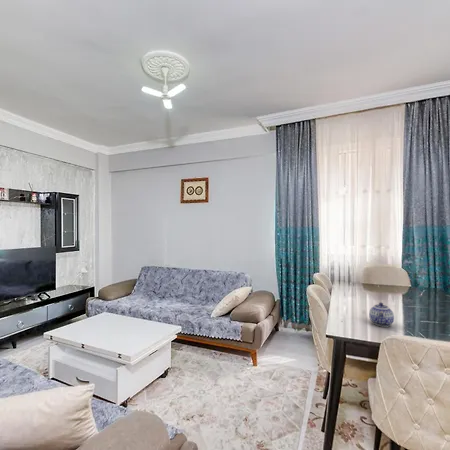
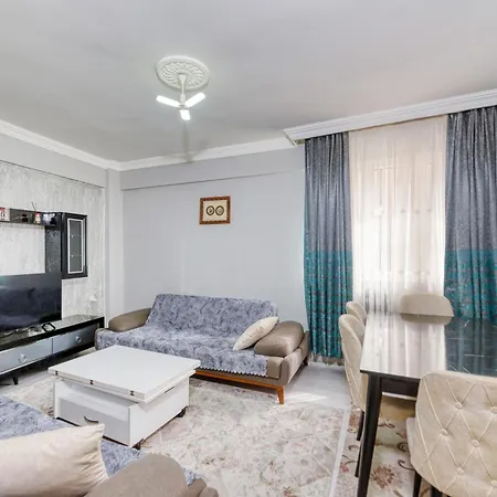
- teapot (381, 313)
